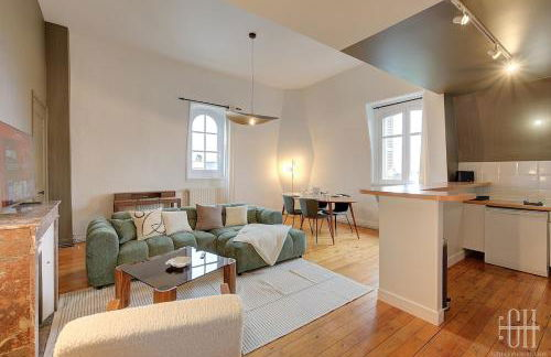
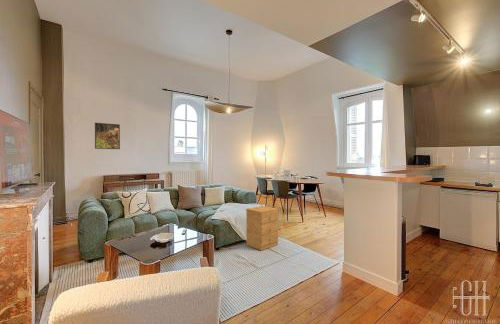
+ nightstand (263, 226)
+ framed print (107, 136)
